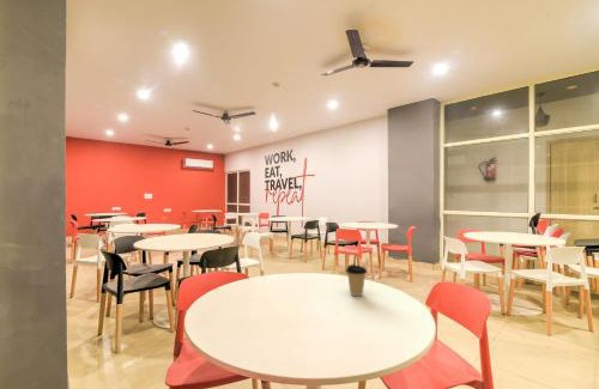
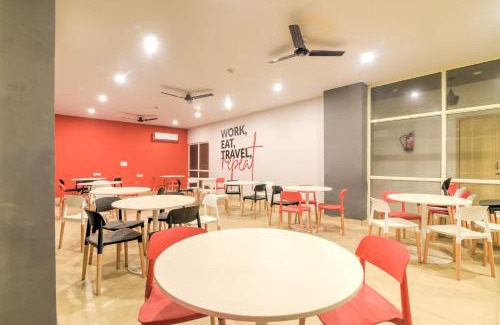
- coffee cup (356, 280)
